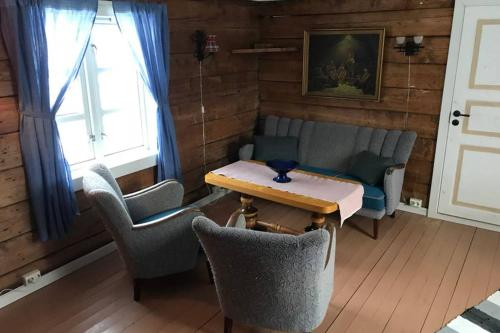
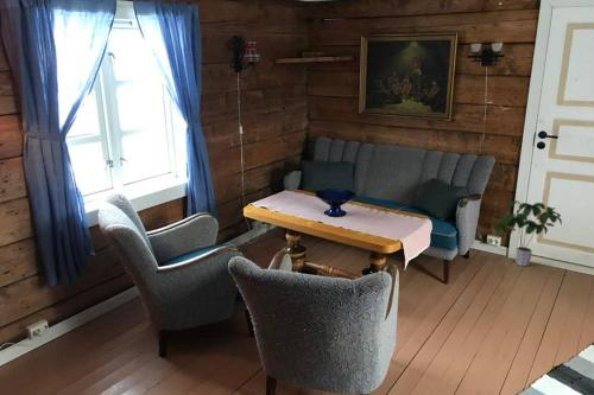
+ potted plant (525, 232)
